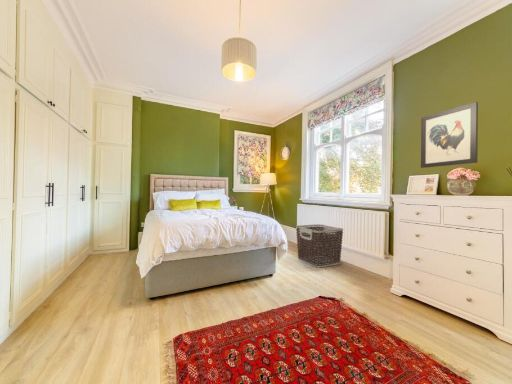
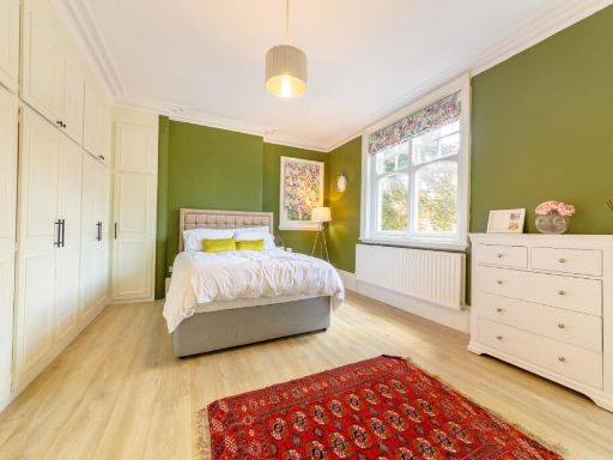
- clothes hamper (318, 244)
- wall art (446, 138)
